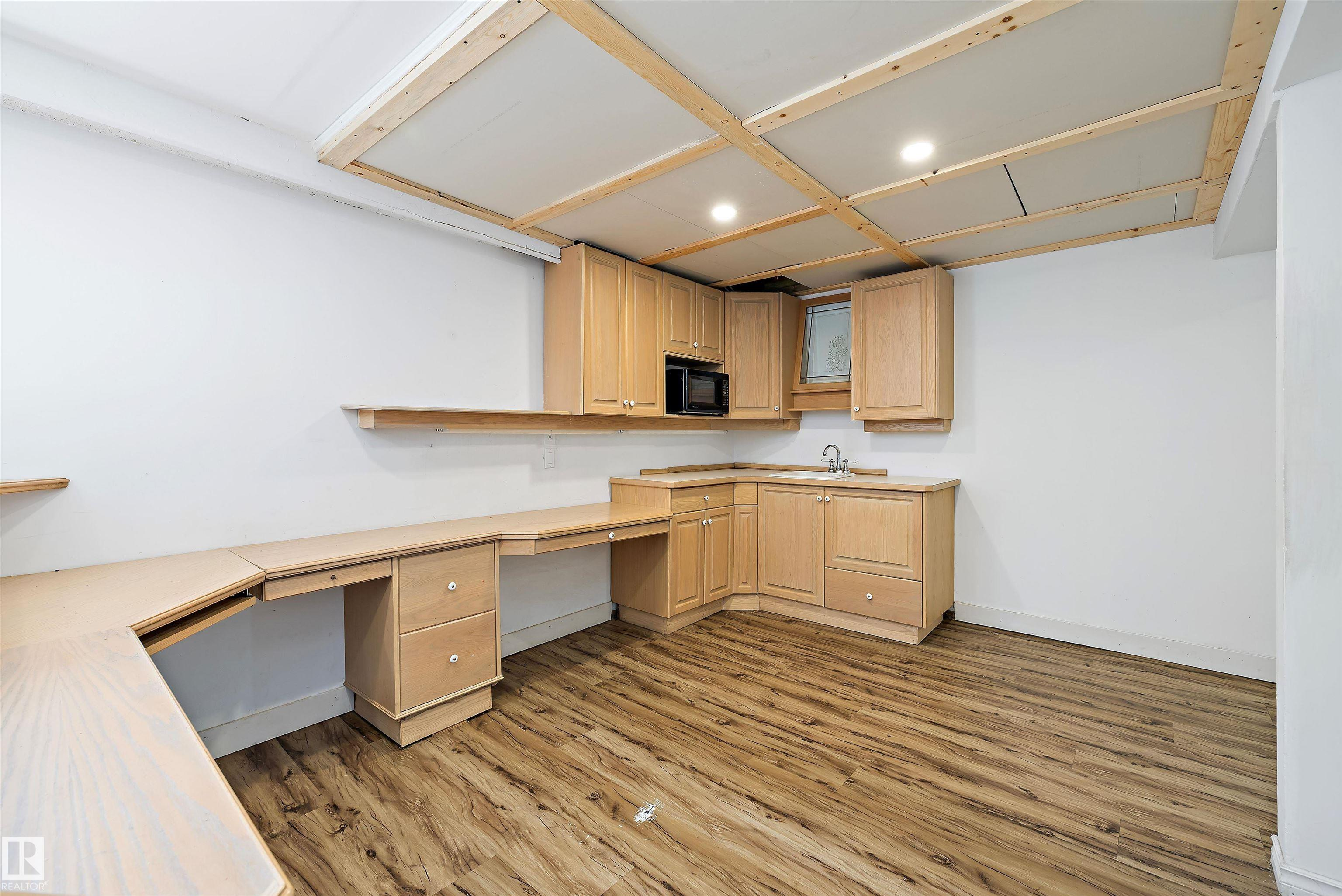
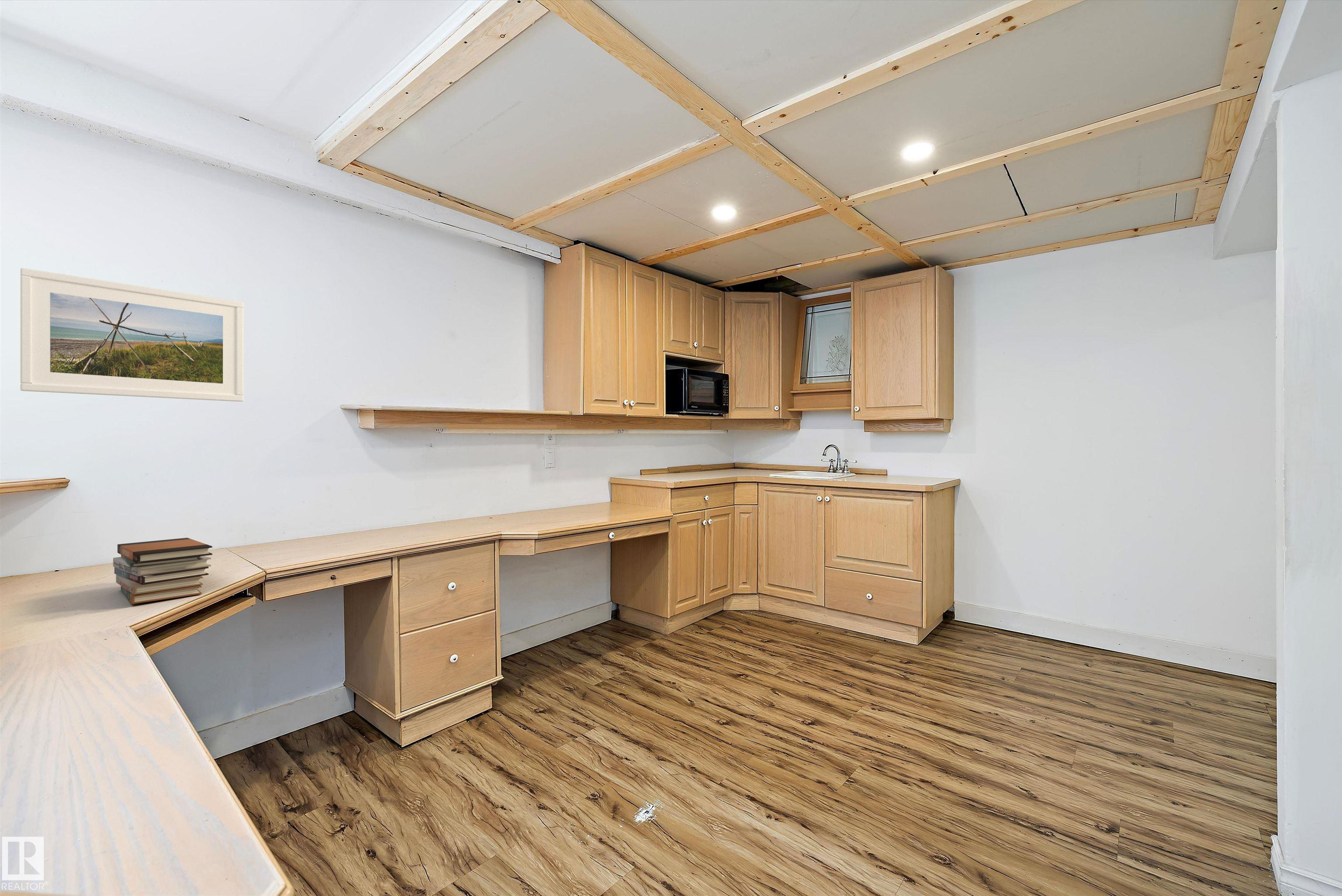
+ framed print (143, 342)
+ book stack (162, 568)
